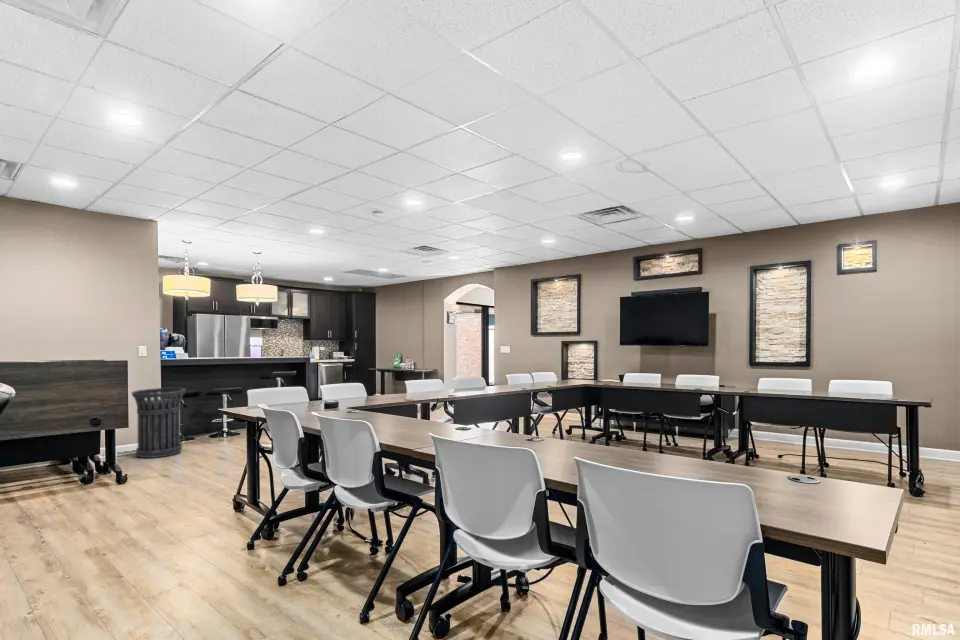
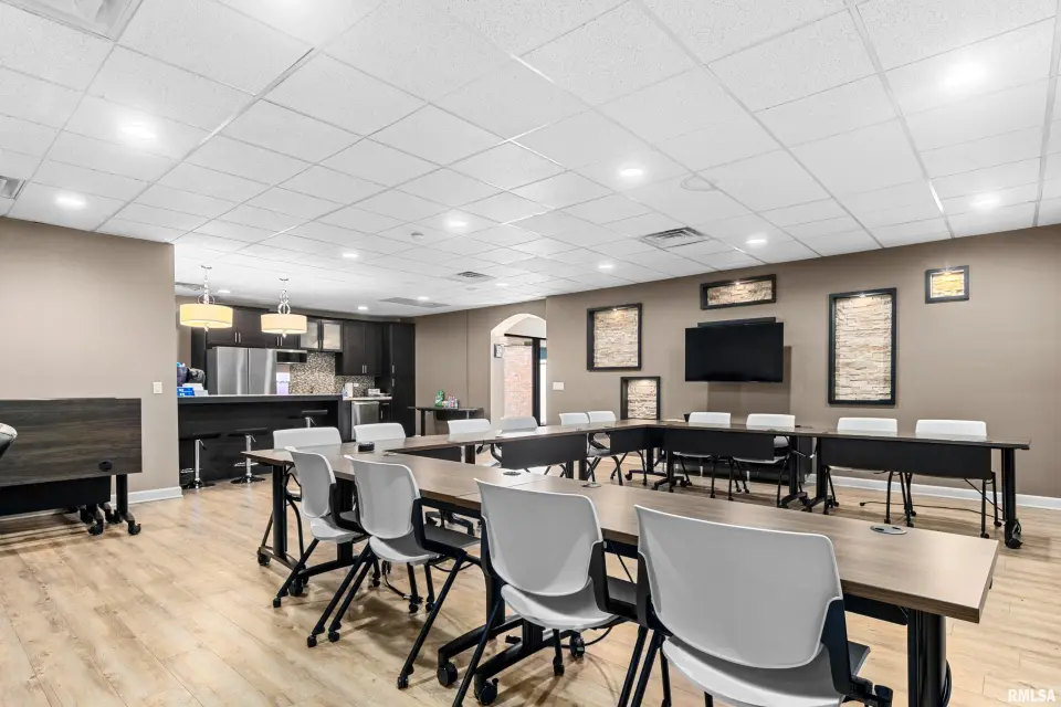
- trash can (159, 422)
